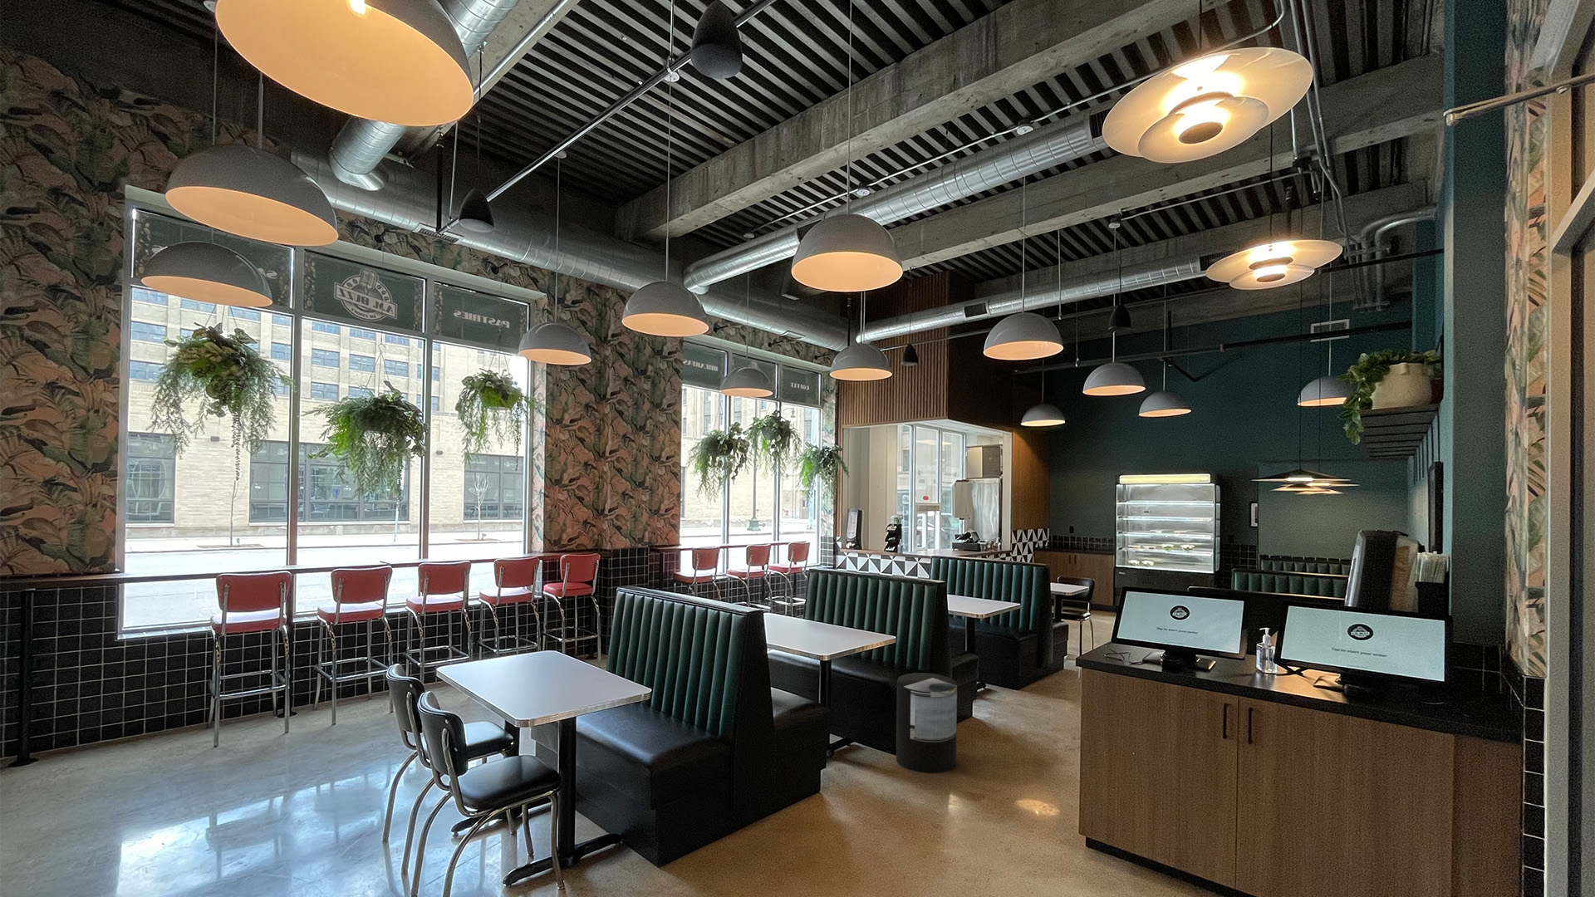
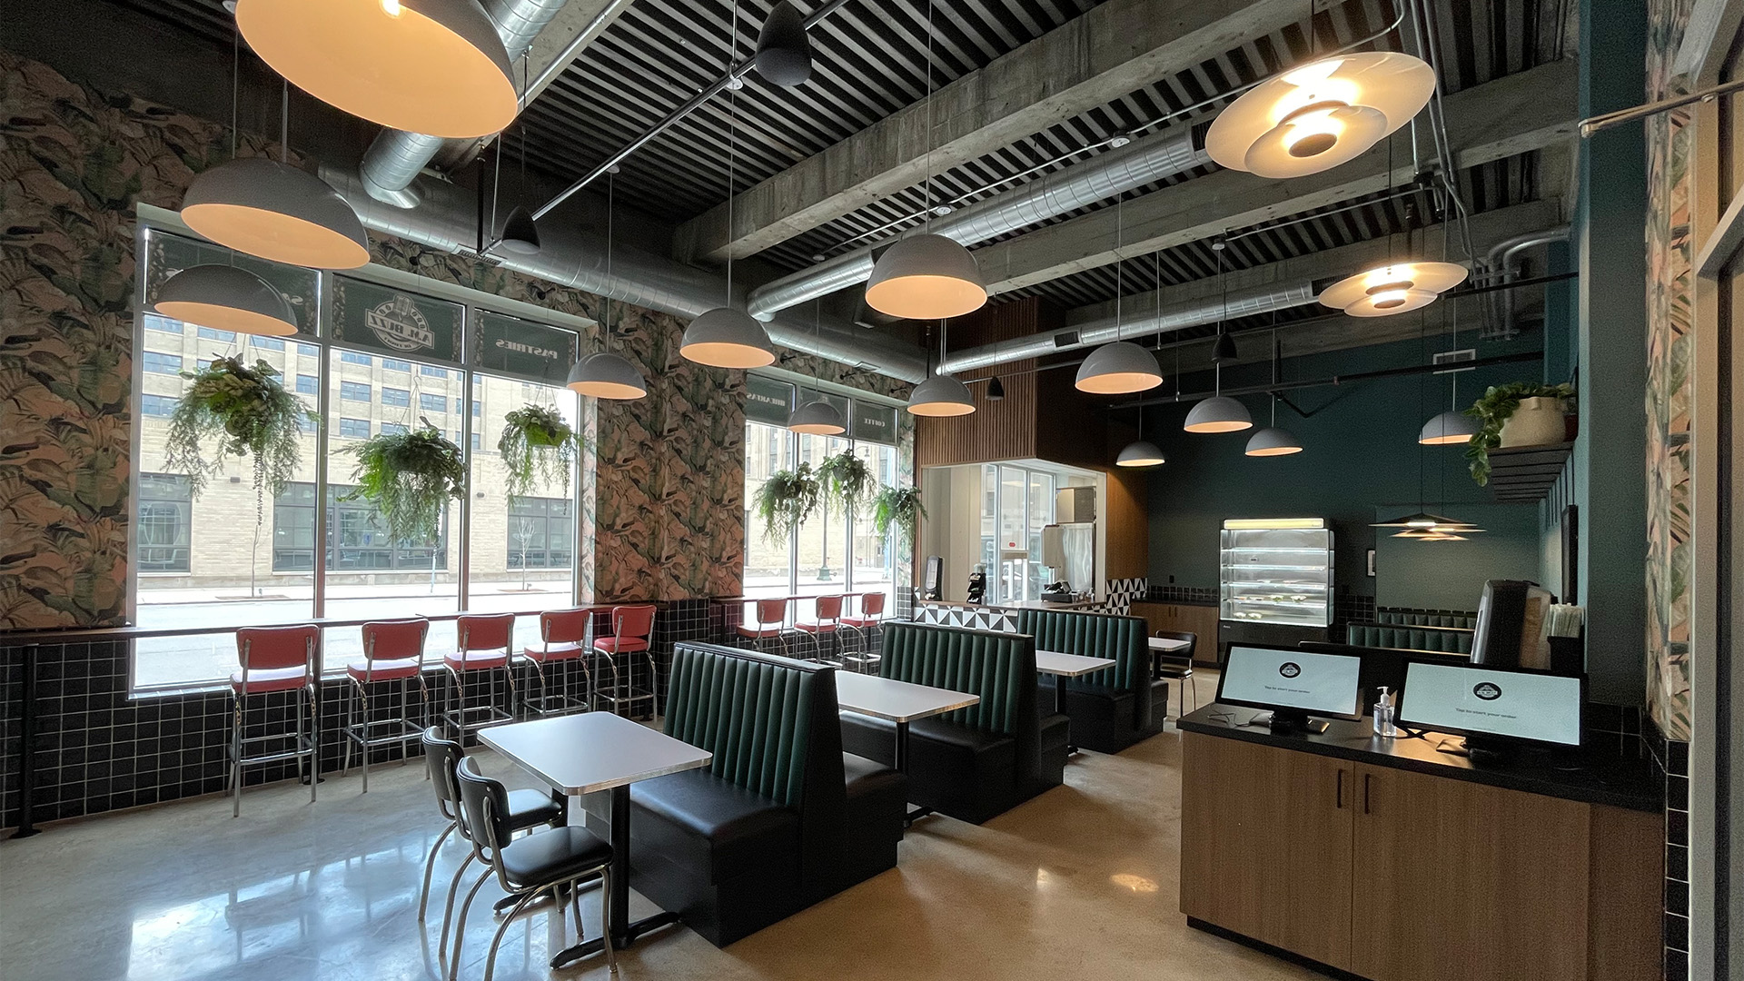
- trash can (927, 721)
